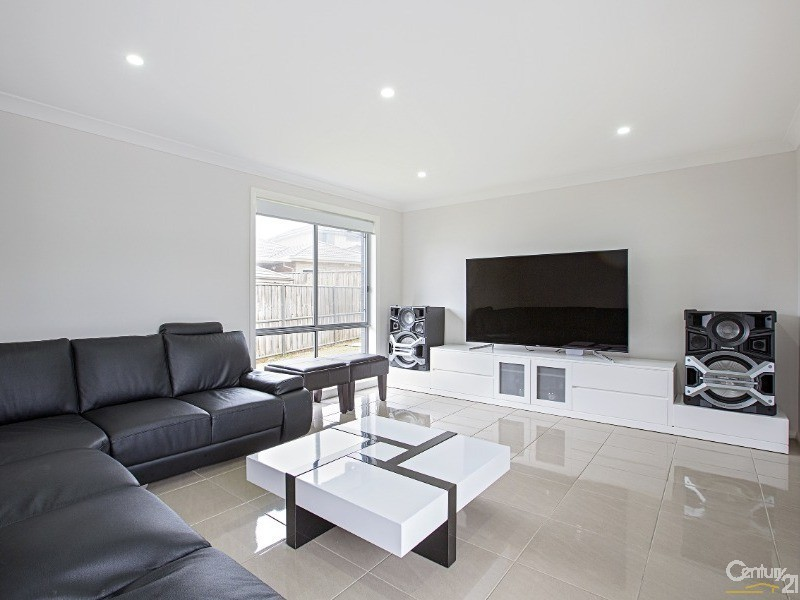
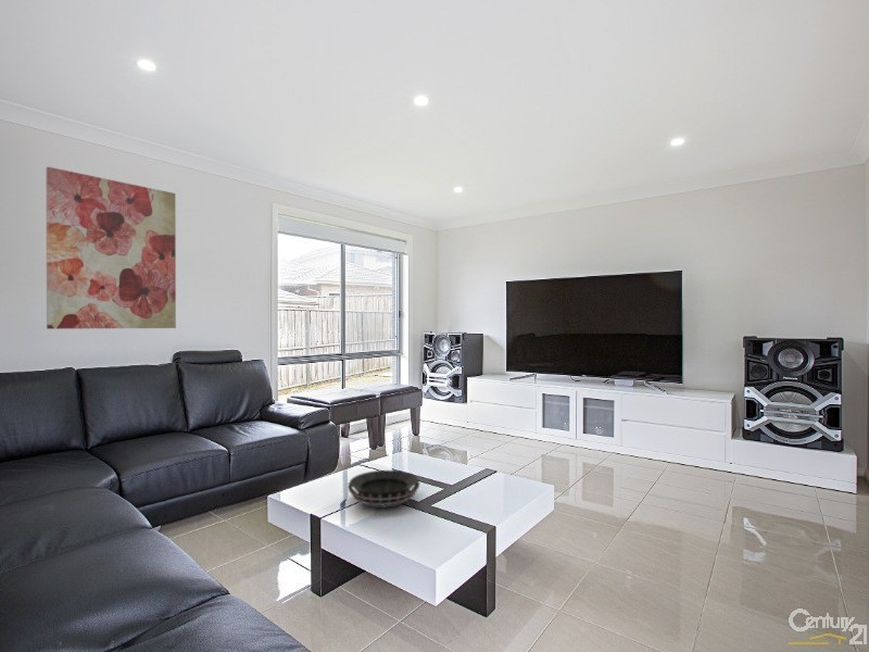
+ wall art (116, 254)
+ decorative bowl (385, 490)
